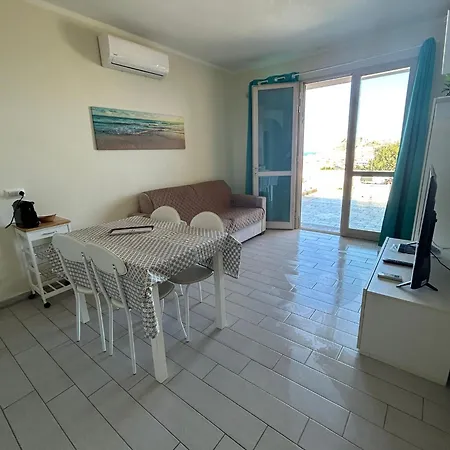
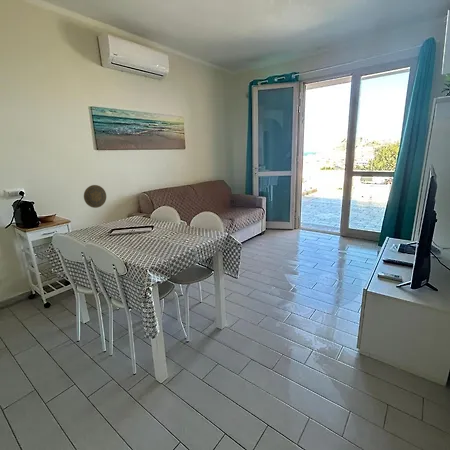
+ decorative plate (95, 196)
